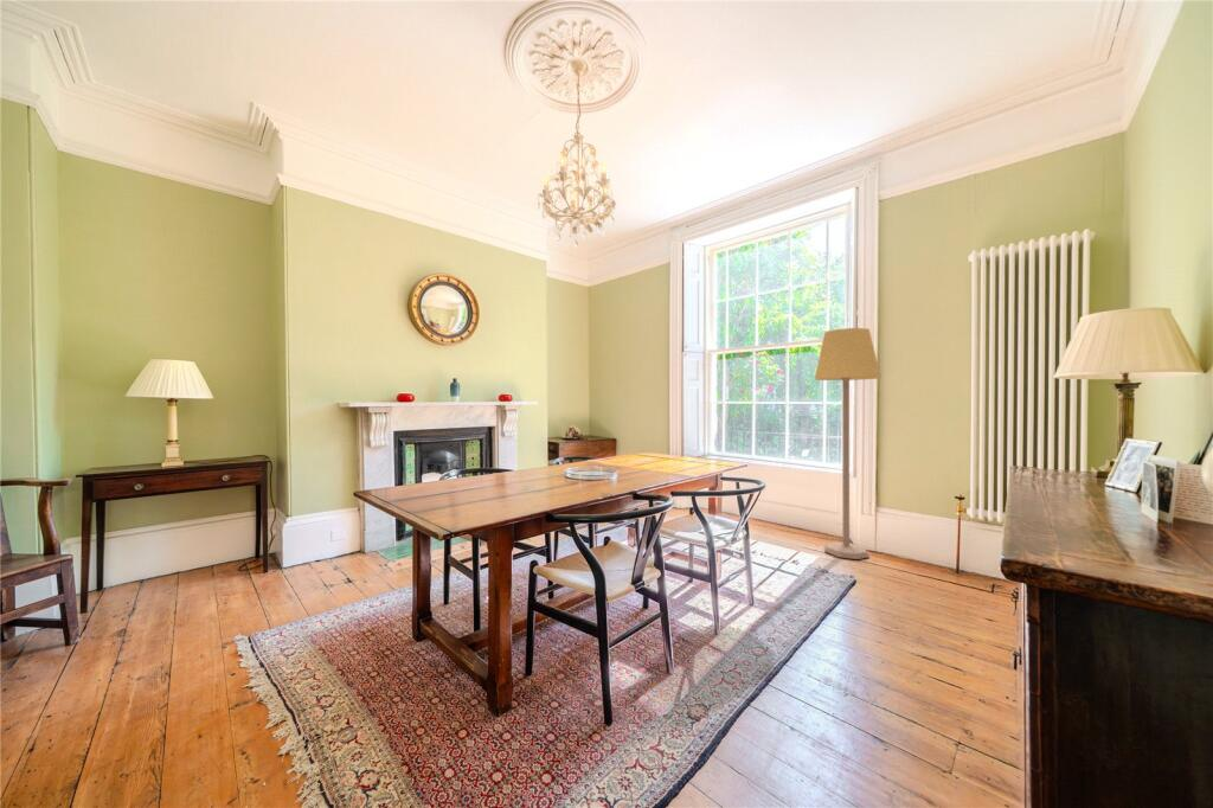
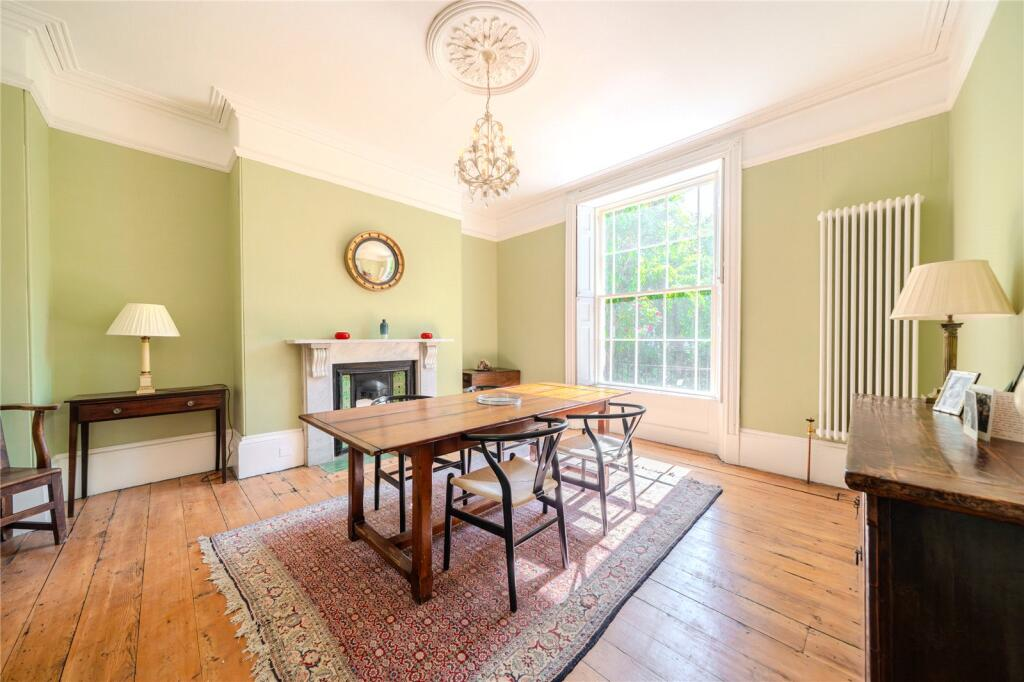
- lamp (846, 442)
